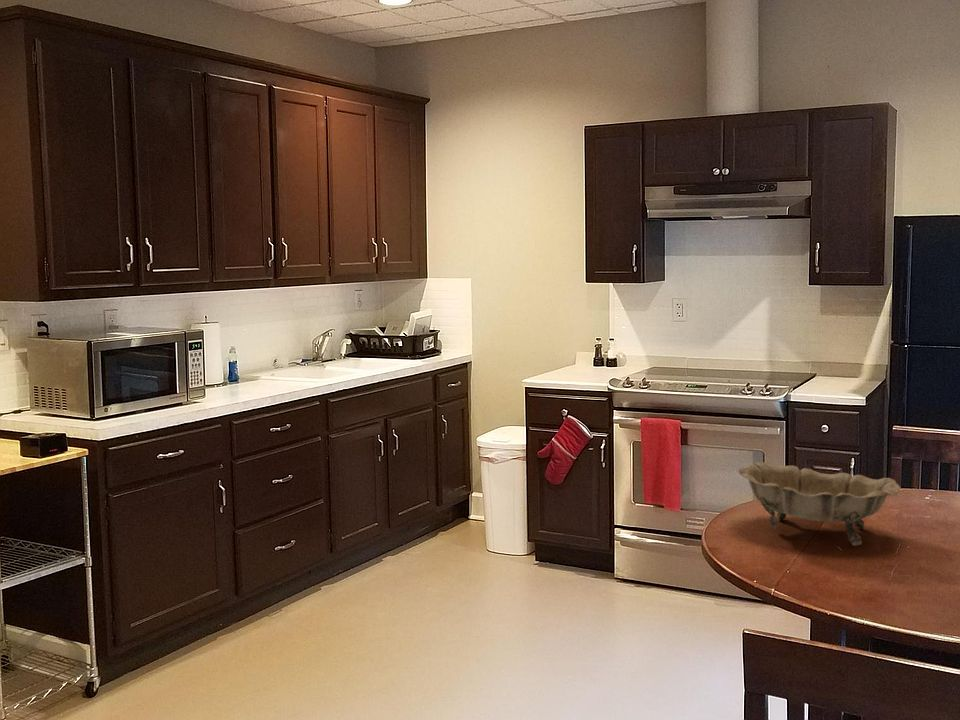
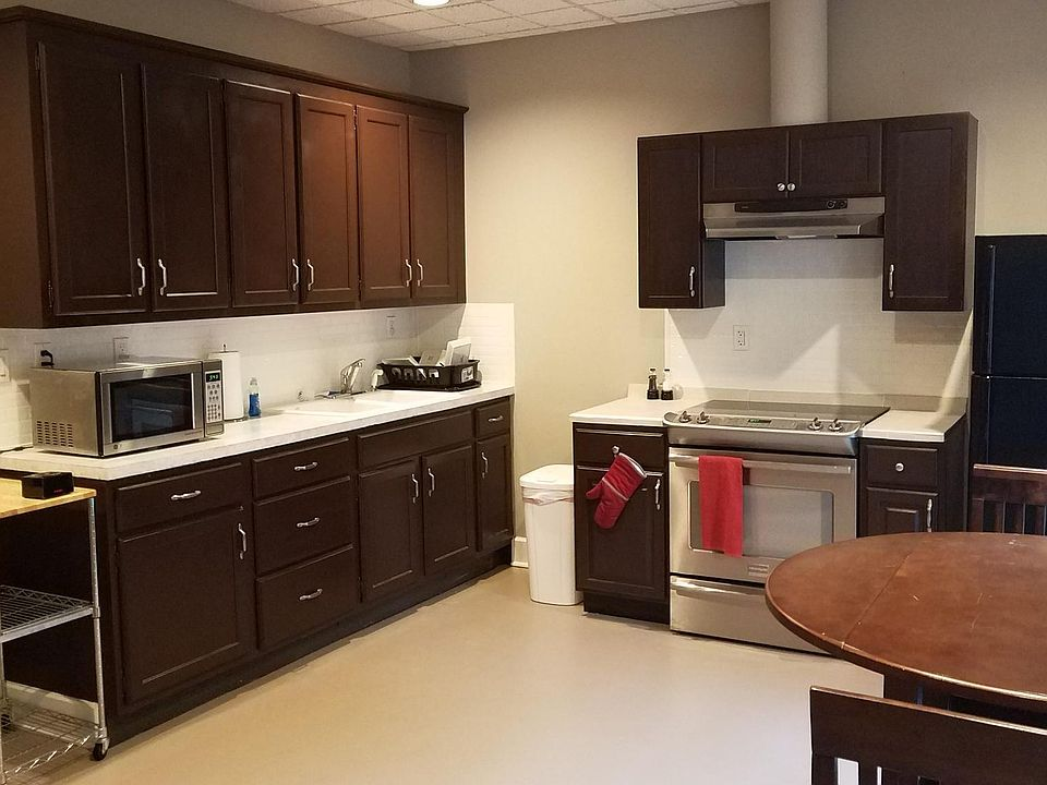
- decorative bowl (817, 502)
